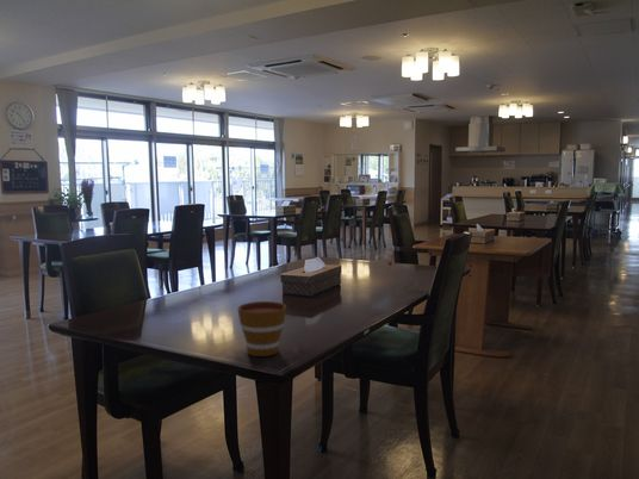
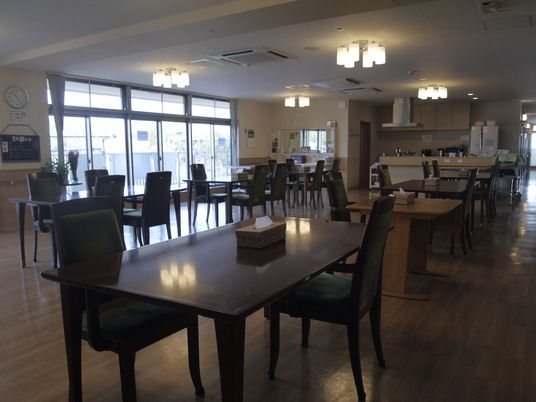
- cup (262, 328)
